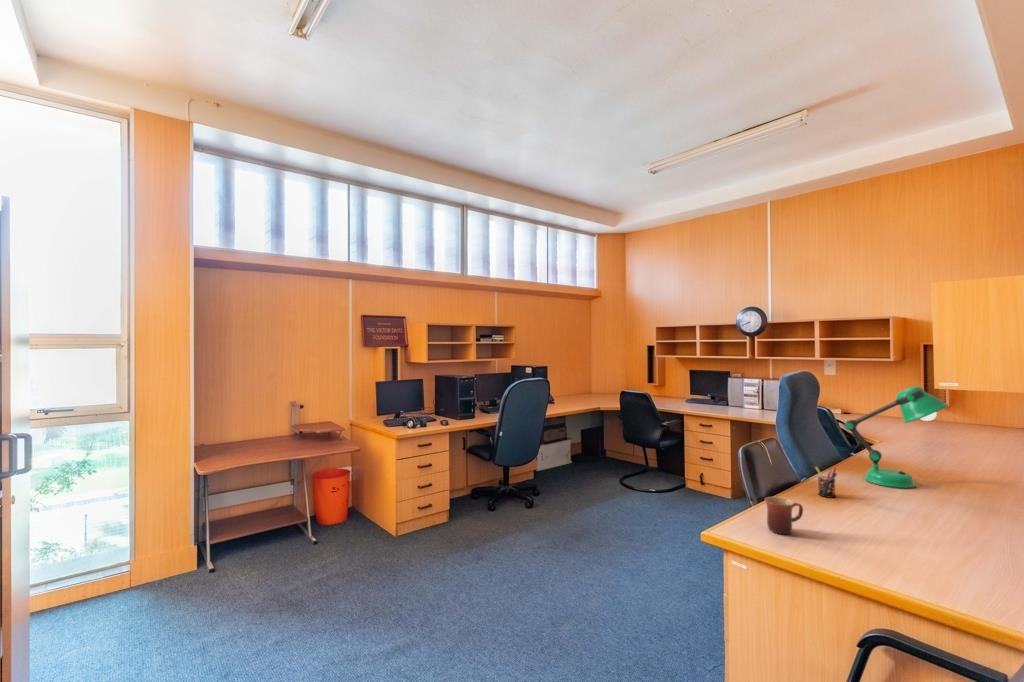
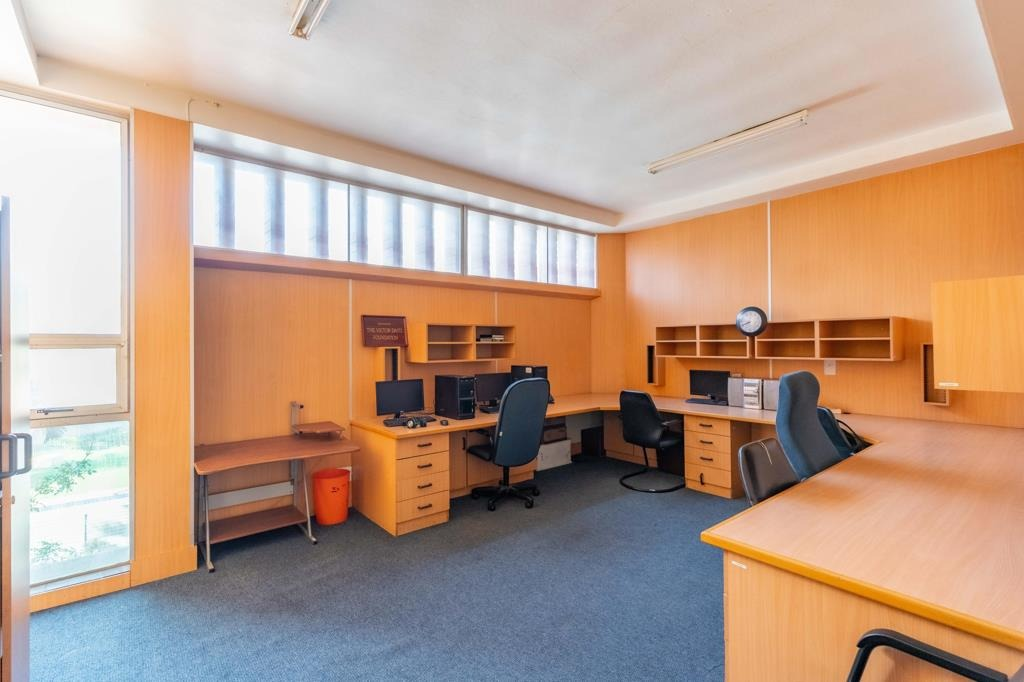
- mug (784, 515)
- pen holder (828, 480)
- desk lamp (904, 422)
